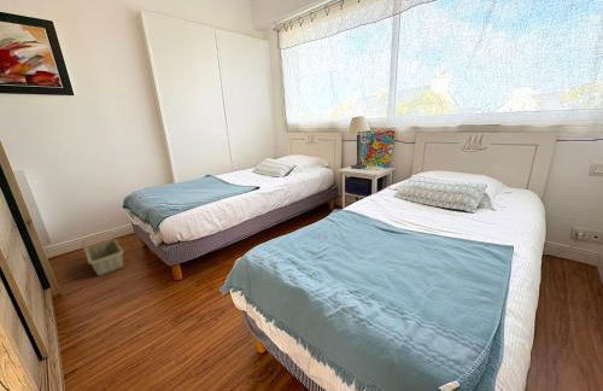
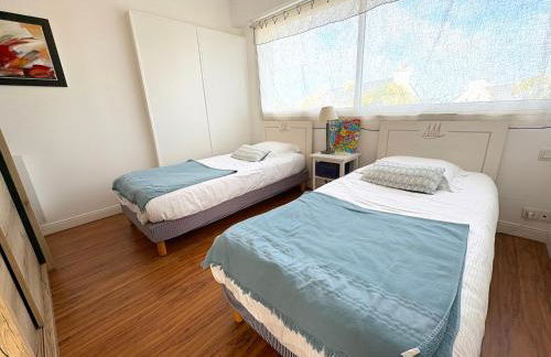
- basket (103, 250)
